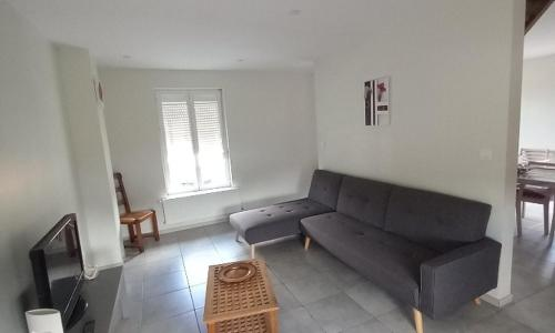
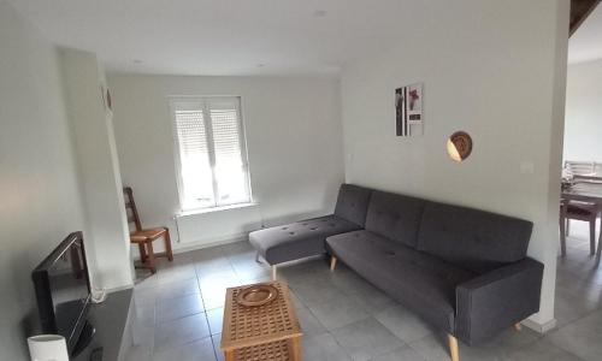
+ decorative plate (459, 146)
